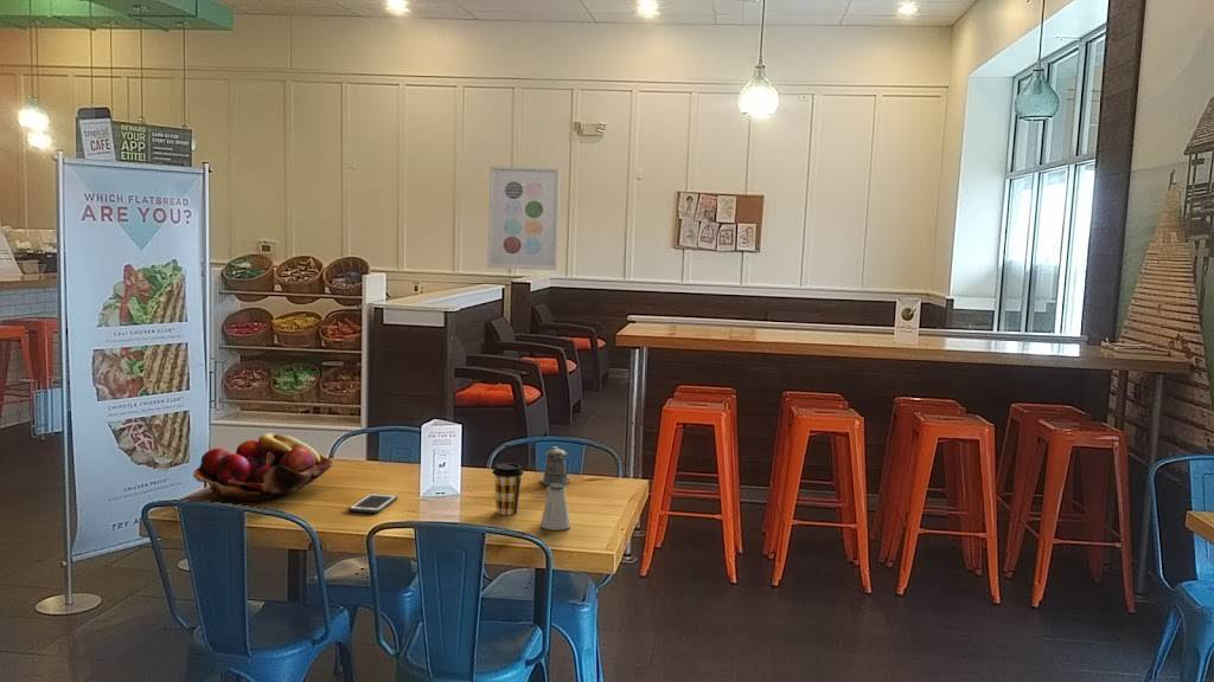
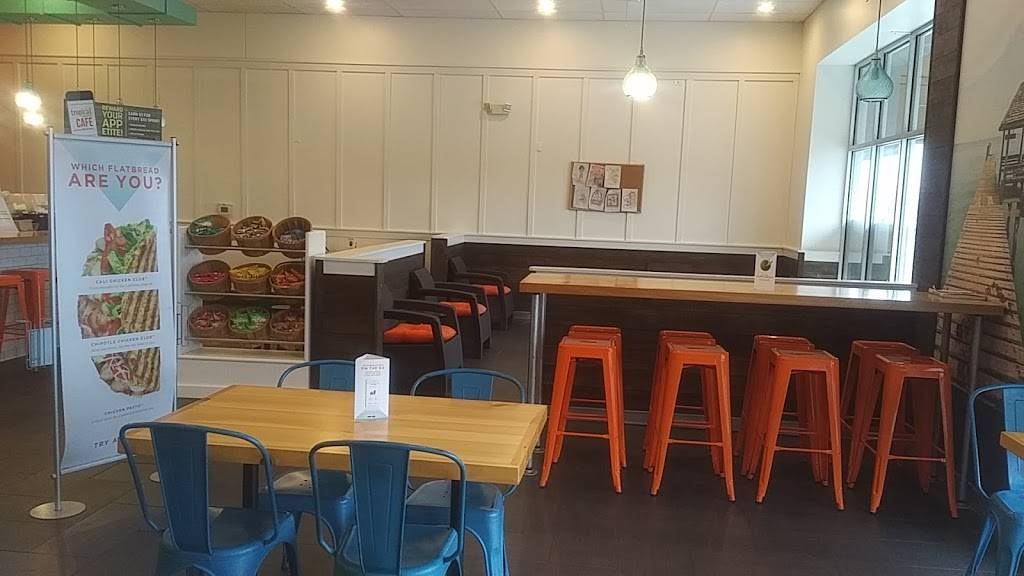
- wall art (523, 218)
- cell phone (373, 502)
- fruit basket (266, 463)
- coffee cup (507, 489)
- pepper shaker (556, 465)
- saltshaker (556, 504)
